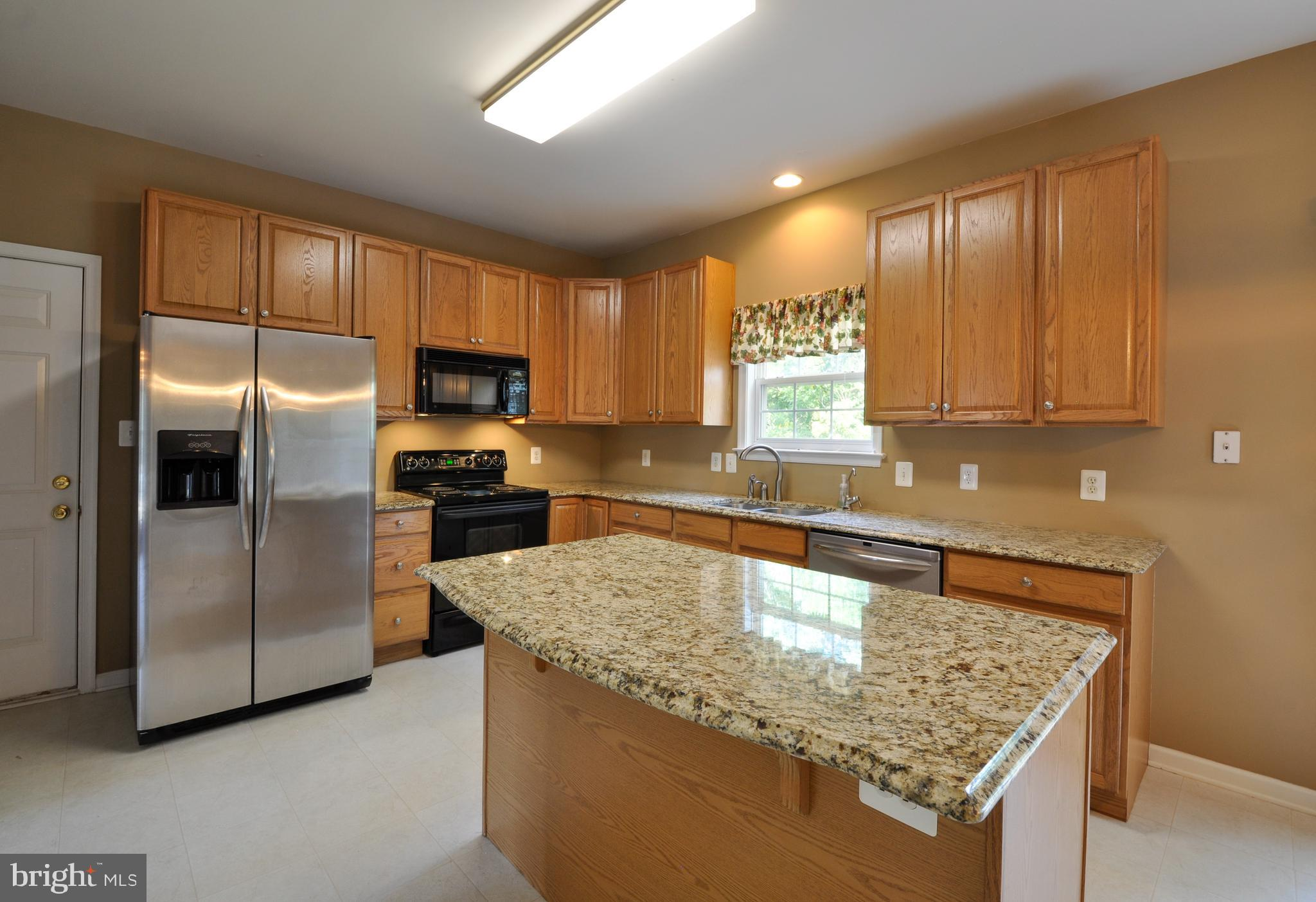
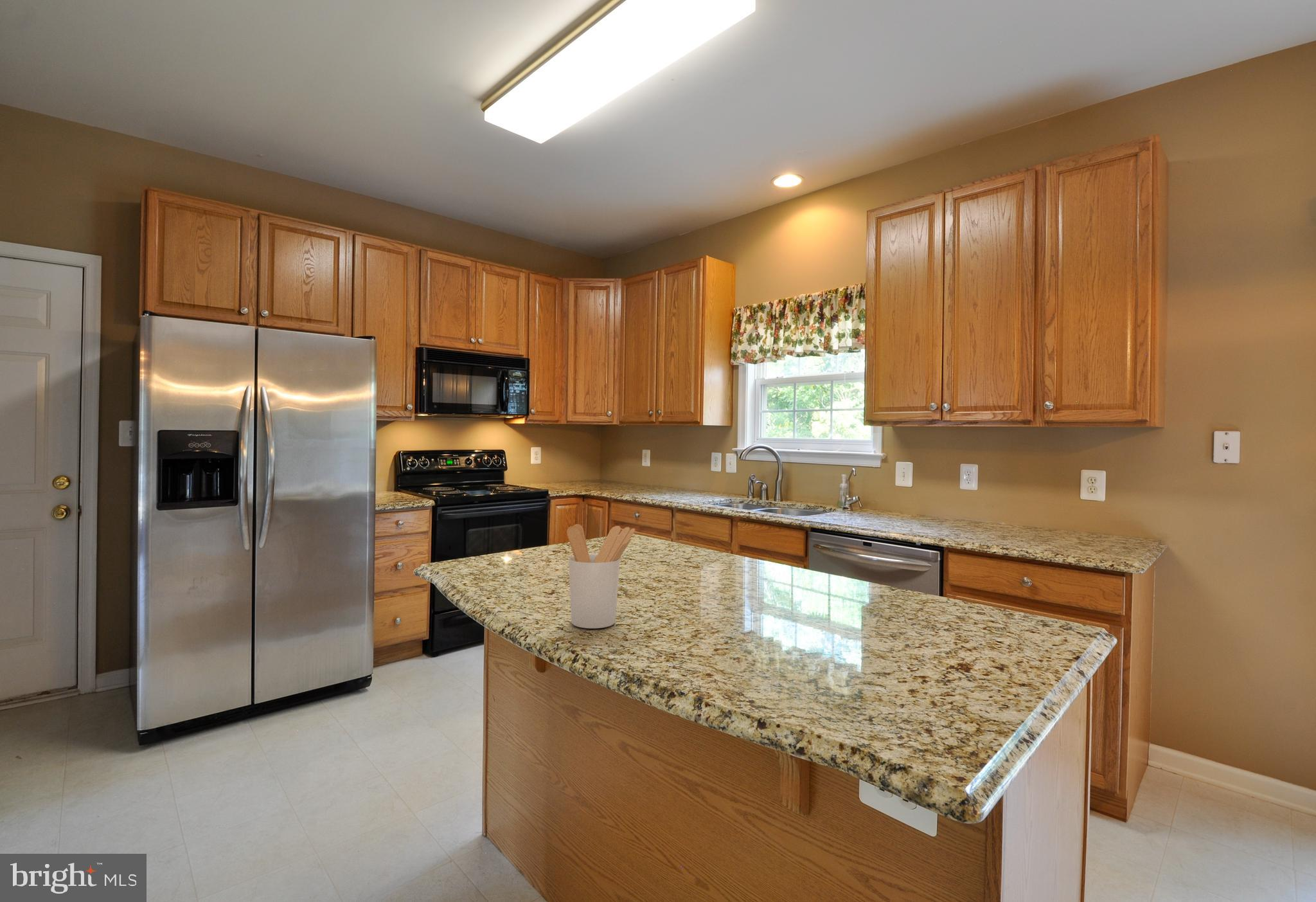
+ utensil holder (603, 572)
